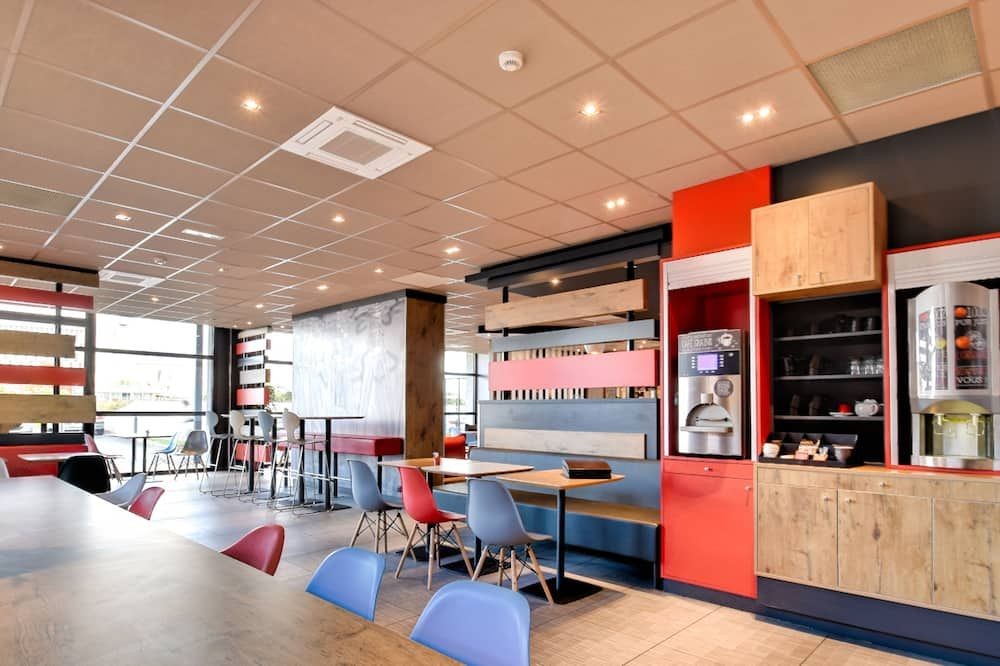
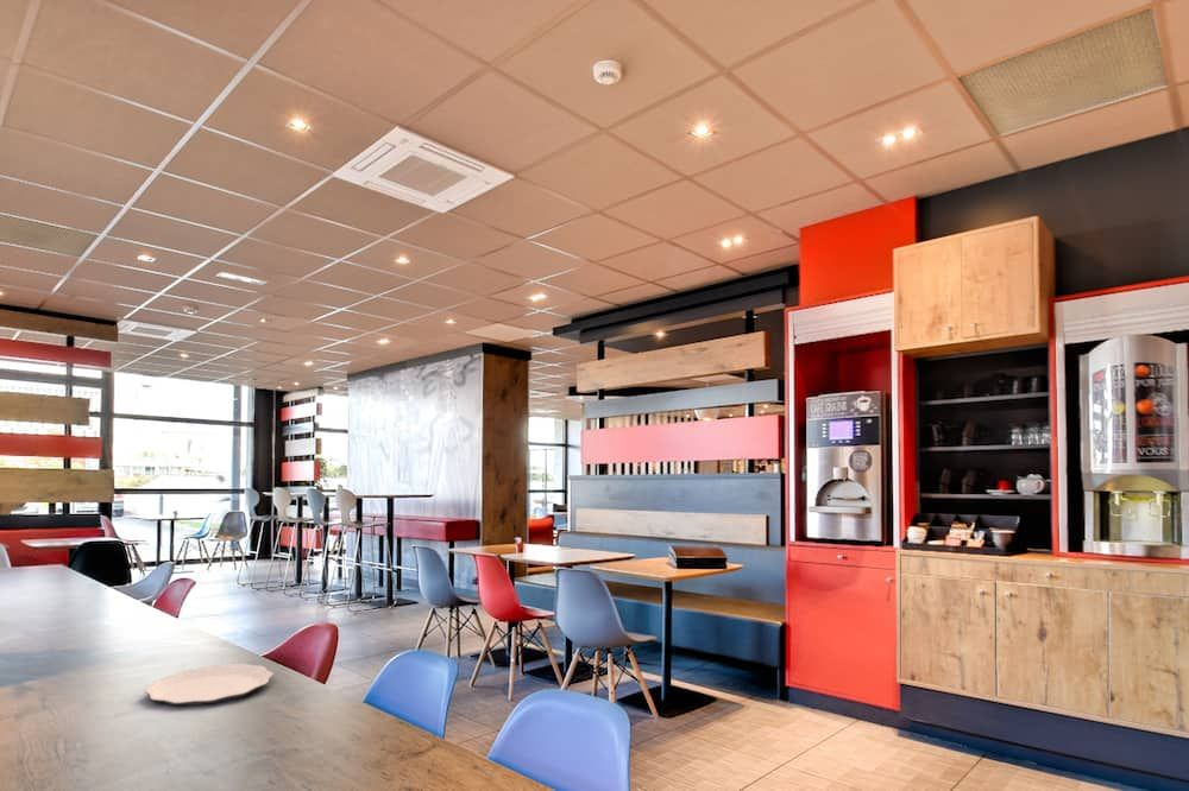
+ plate (210, 685)
